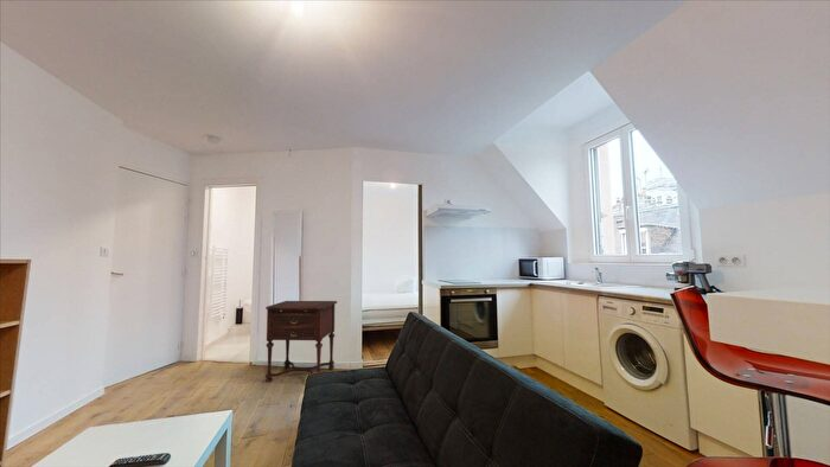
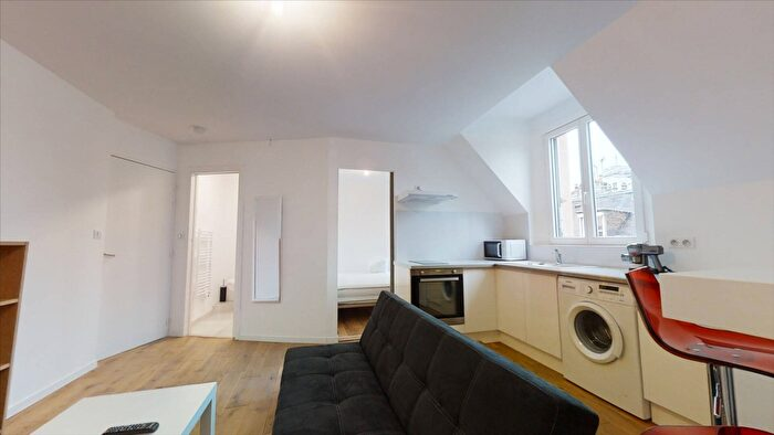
- side table (301, 339)
